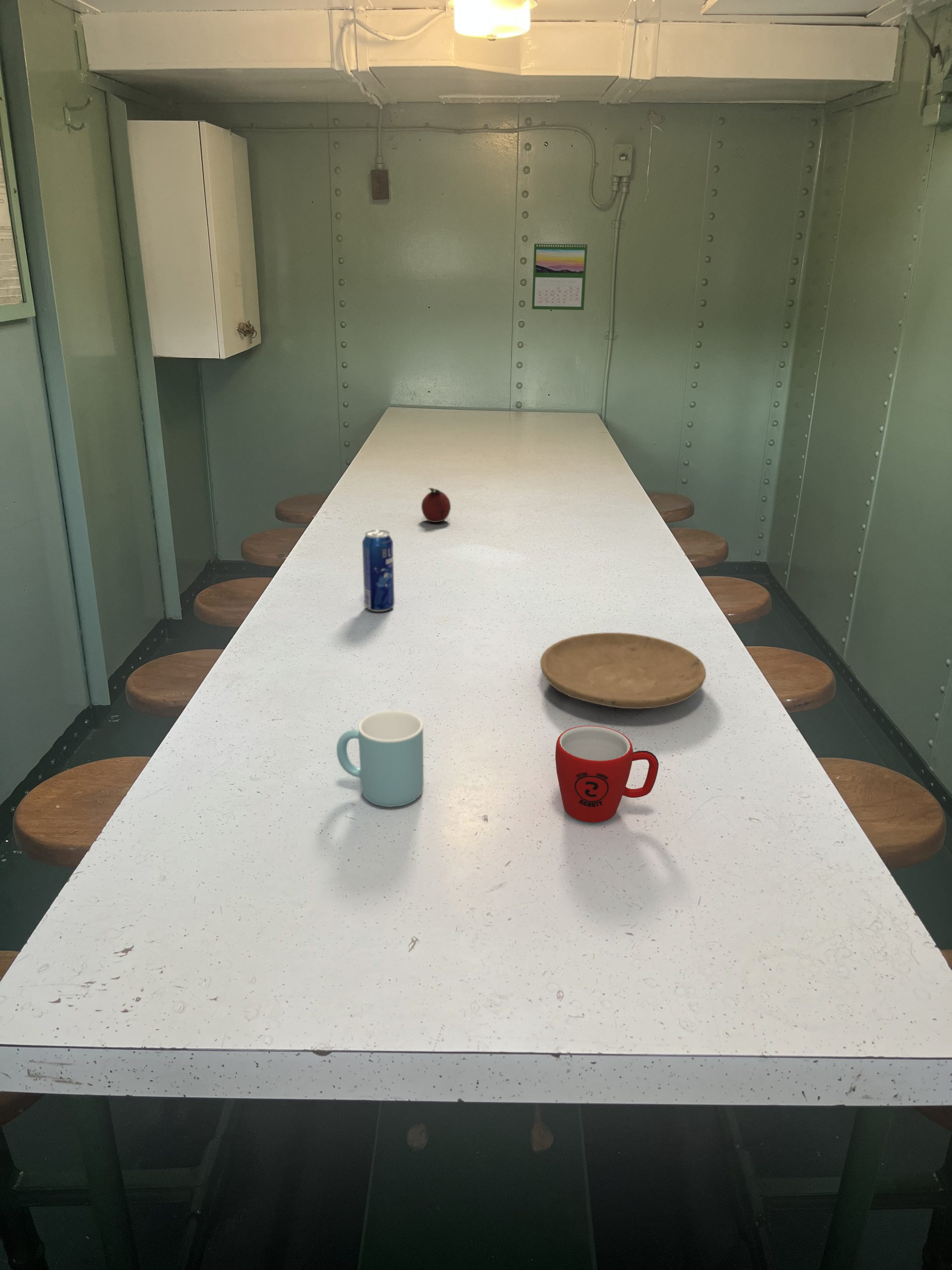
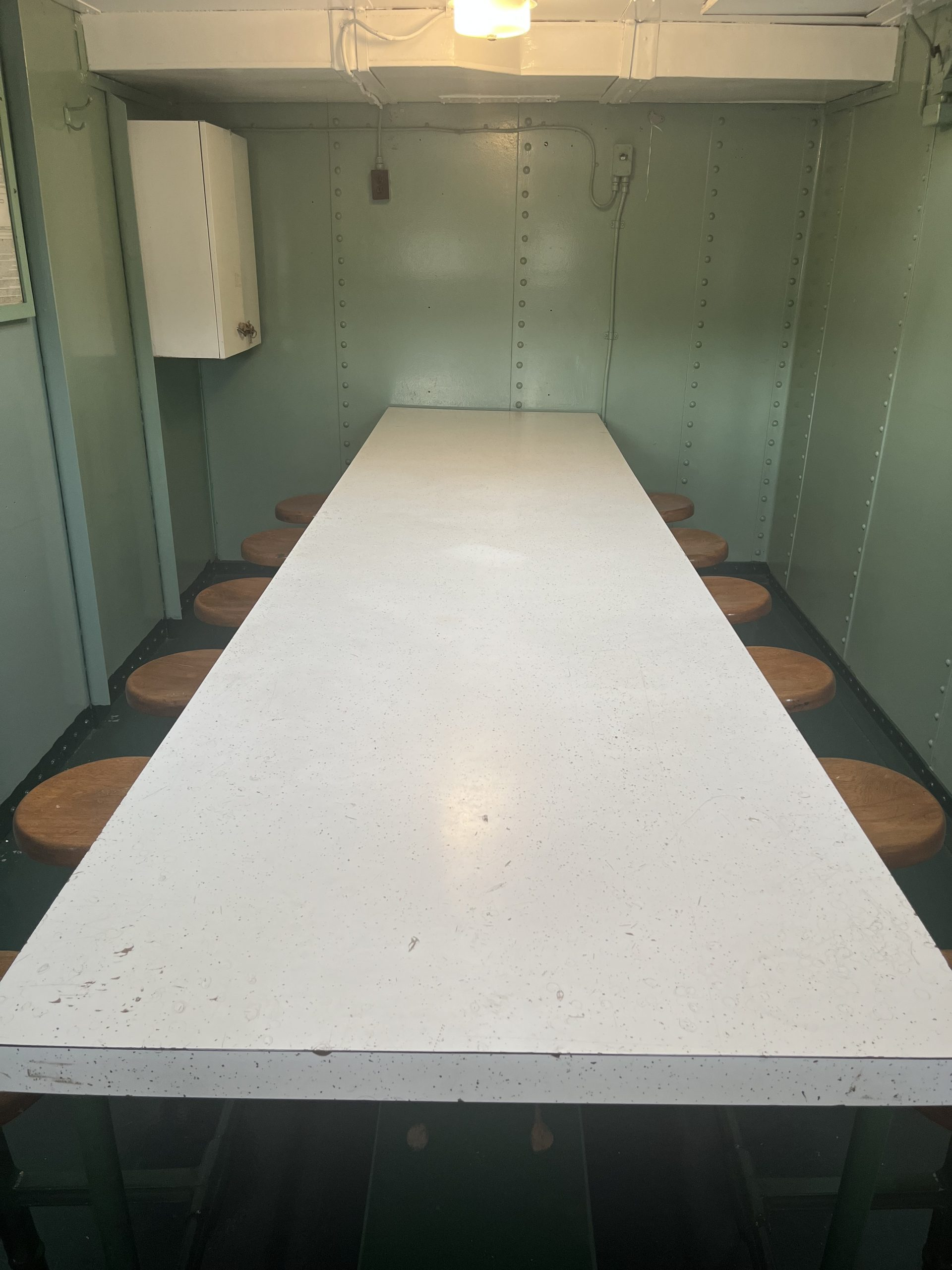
- plate (621, 675)
- calendar (559, 275)
- fruit (435, 504)
- mug (605, 777)
- mug (379, 757)
- beverage can (378, 571)
